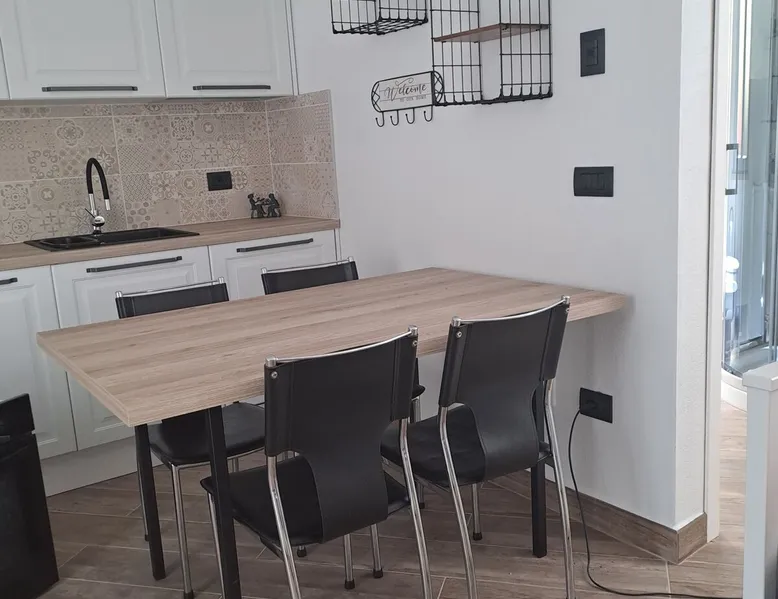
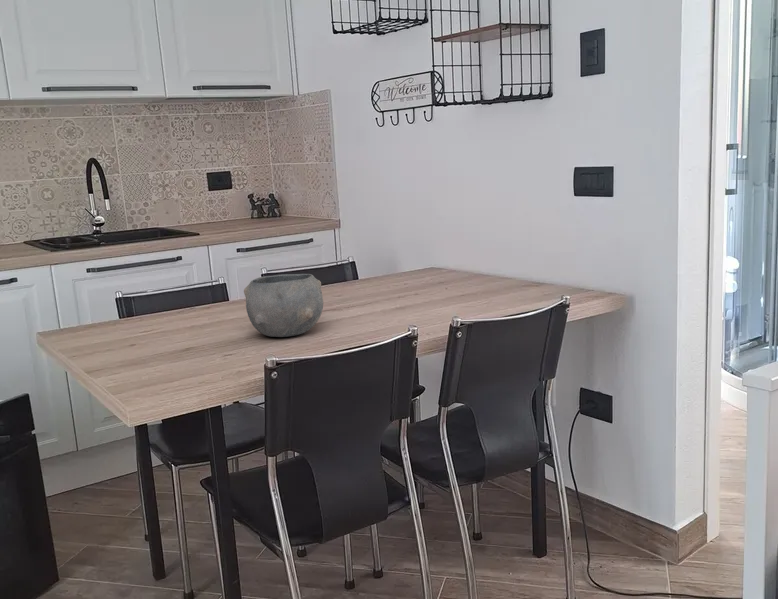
+ bowl (283, 305)
